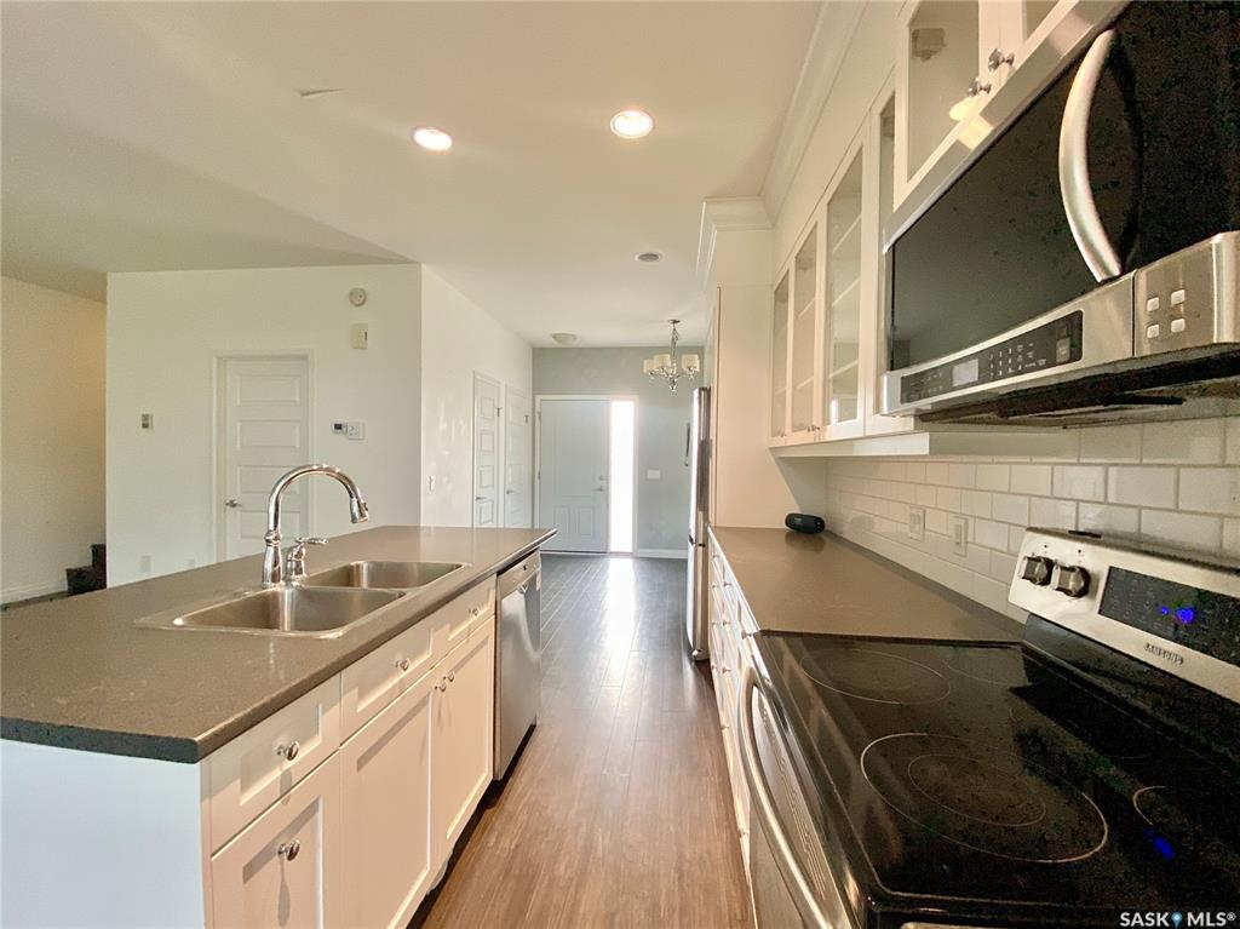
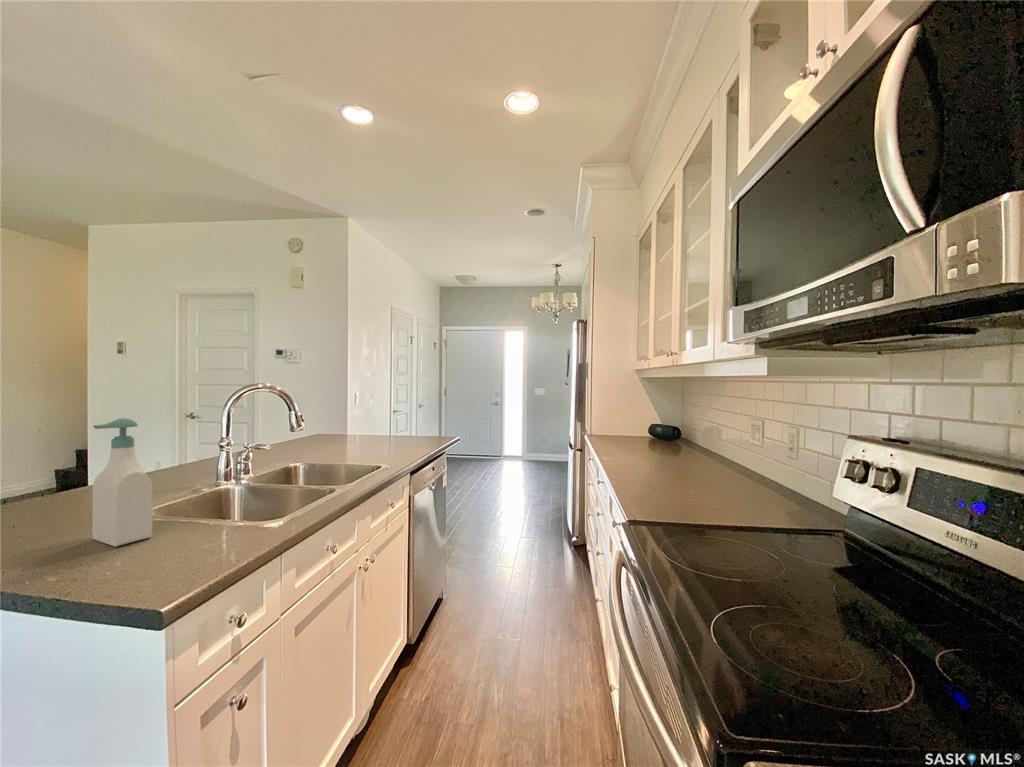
+ soap bottle (117, 479)
